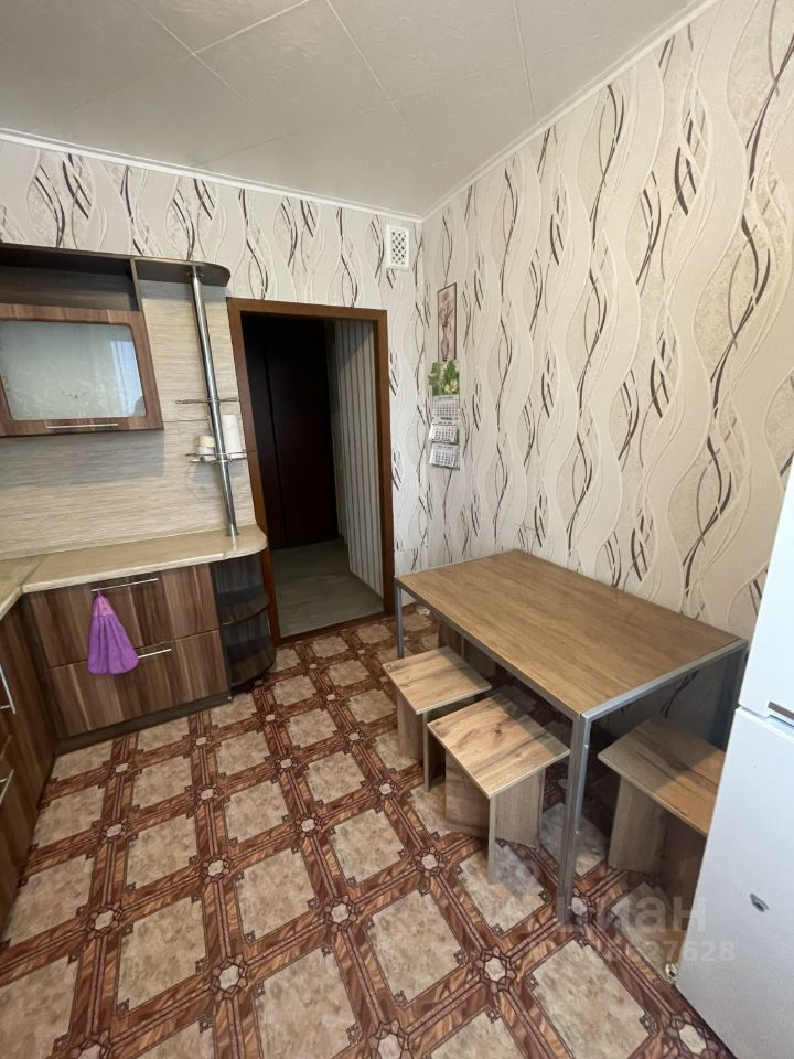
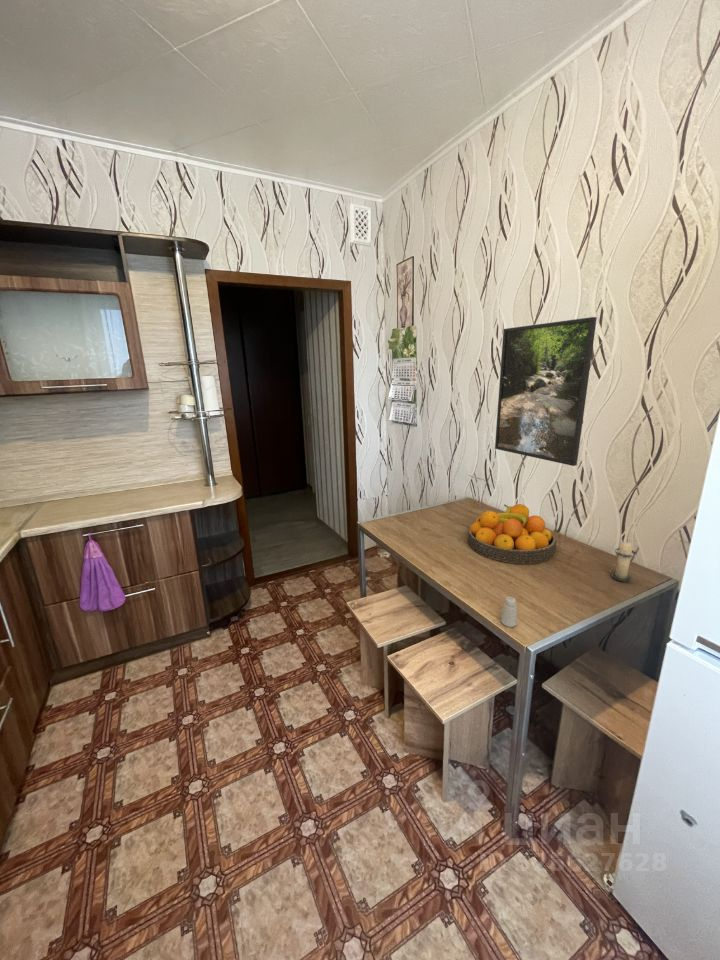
+ fruit bowl (511, 527)
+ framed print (537, 393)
+ candle (624, 559)
+ saltshaker (509, 610)
